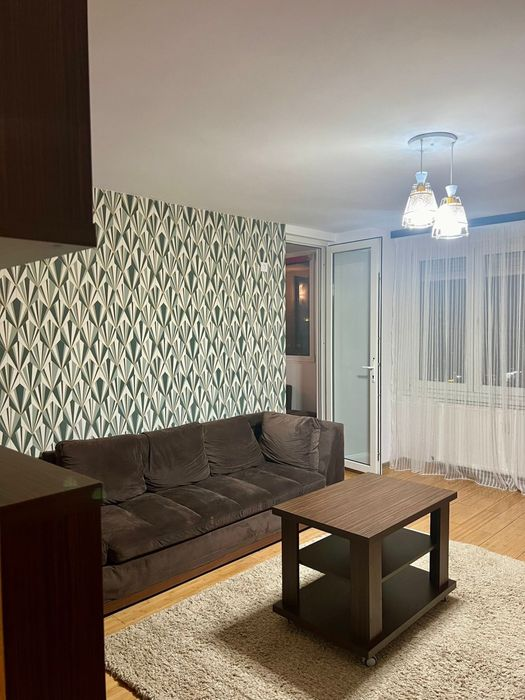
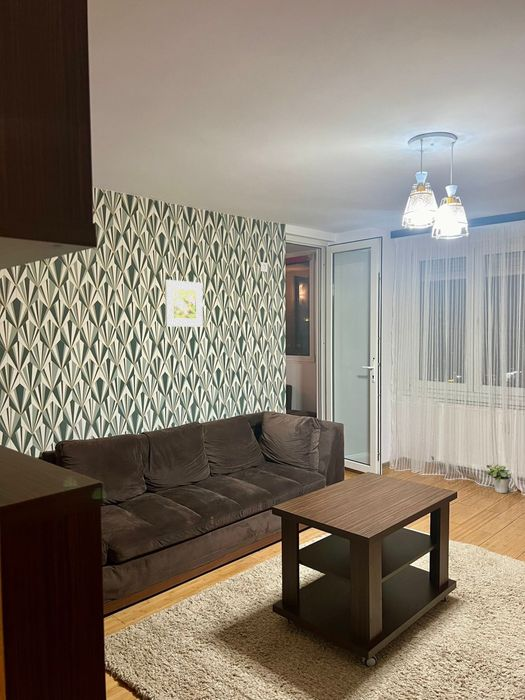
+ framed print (184, 304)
+ potted plant (497, 477)
